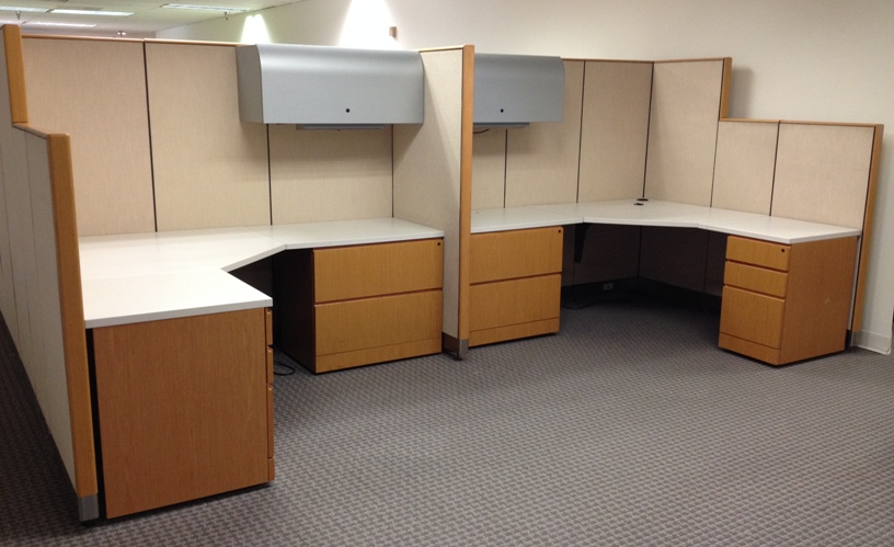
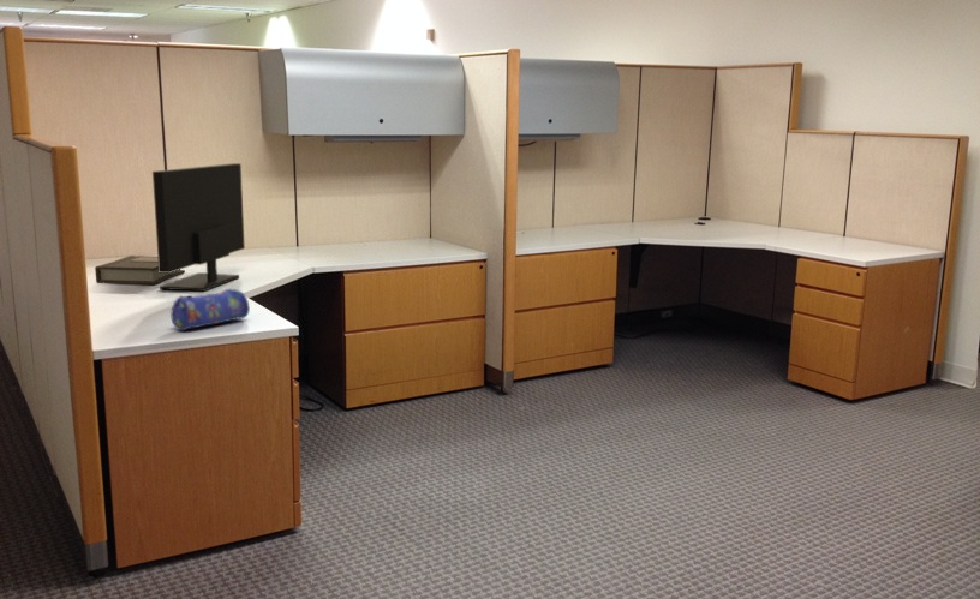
+ book (141, 269)
+ pencil case (209, 307)
+ monitor (197, 226)
